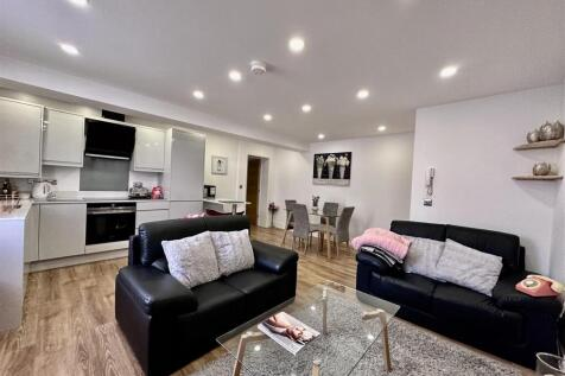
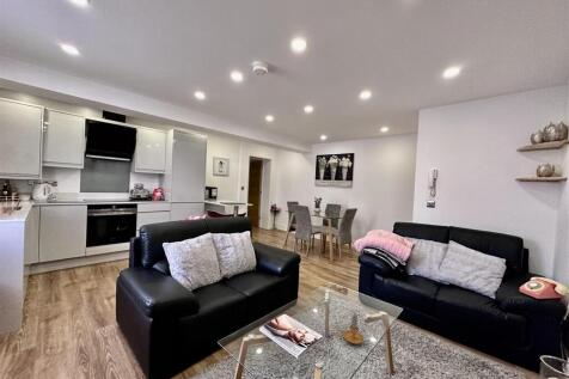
+ candle (351, 326)
